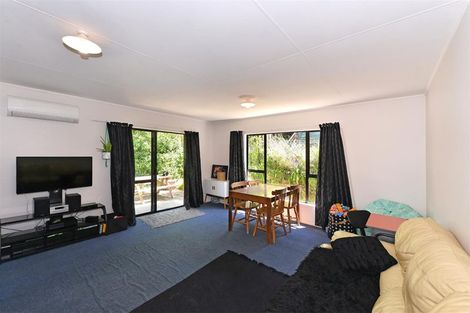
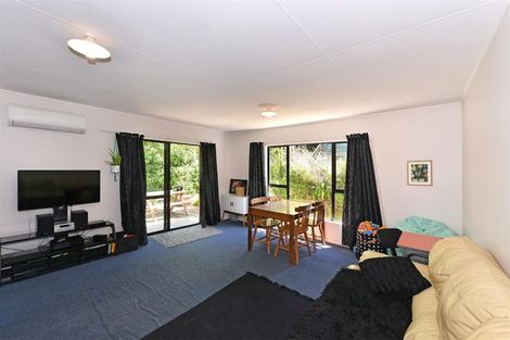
+ wall art (419, 173)
